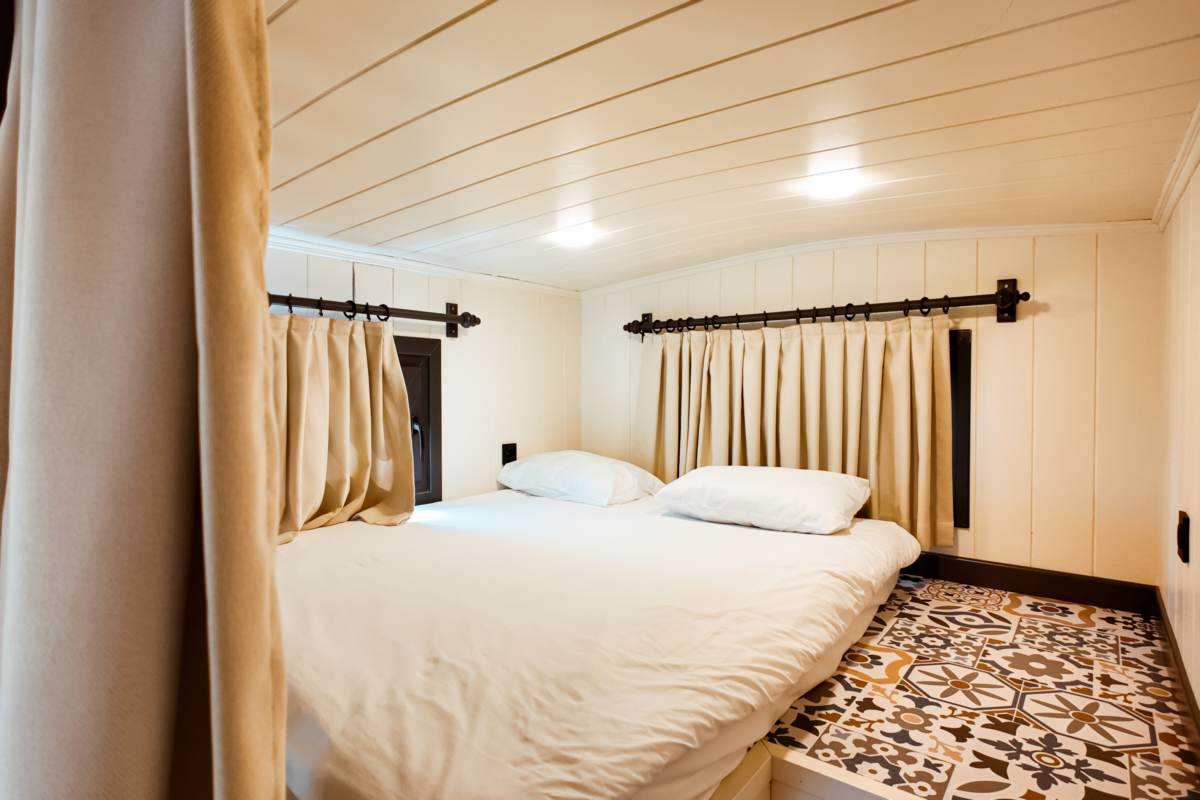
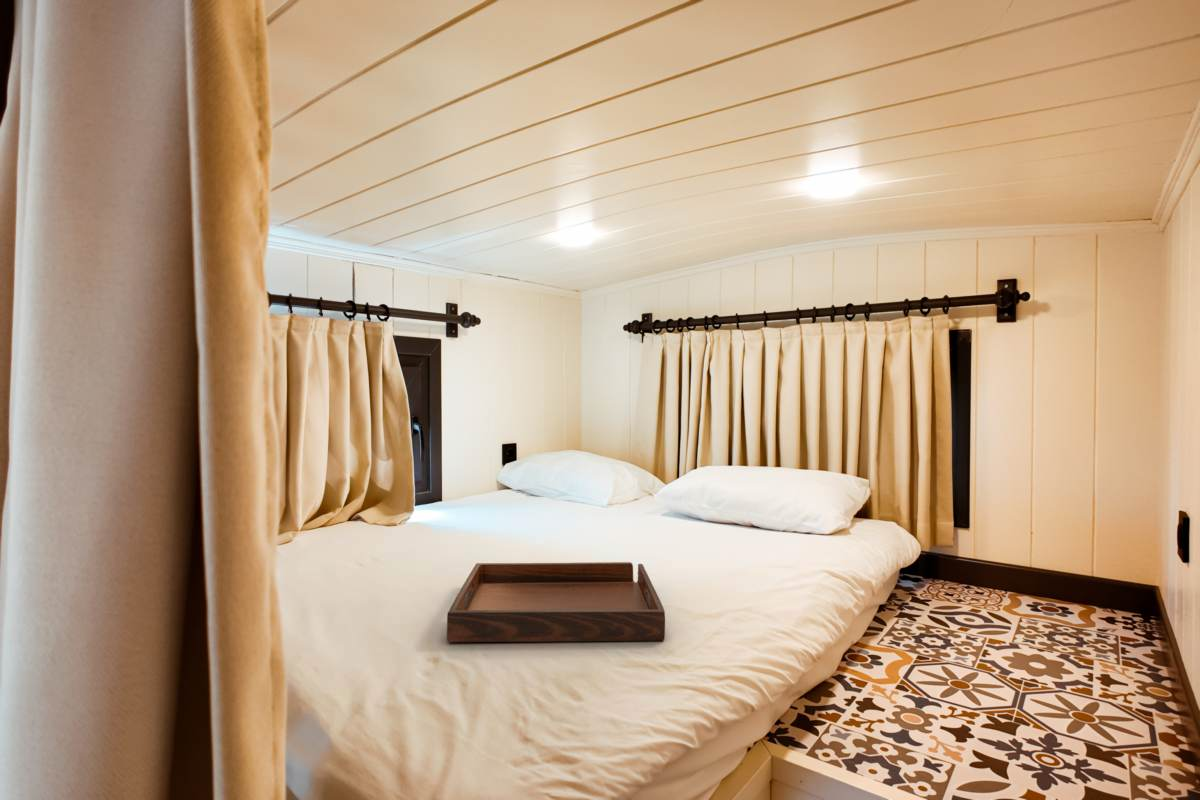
+ serving tray (558, 596)
